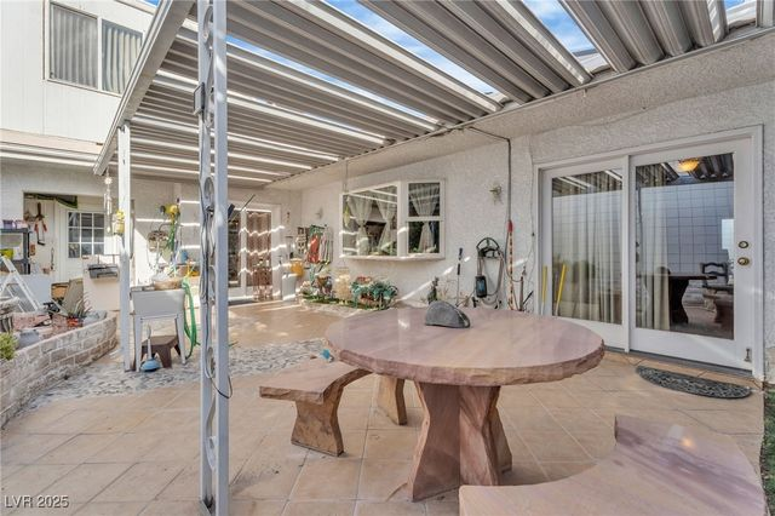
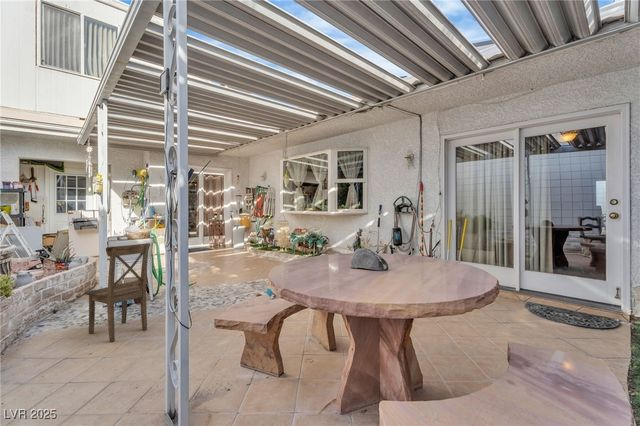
+ dining chair (119, 287)
